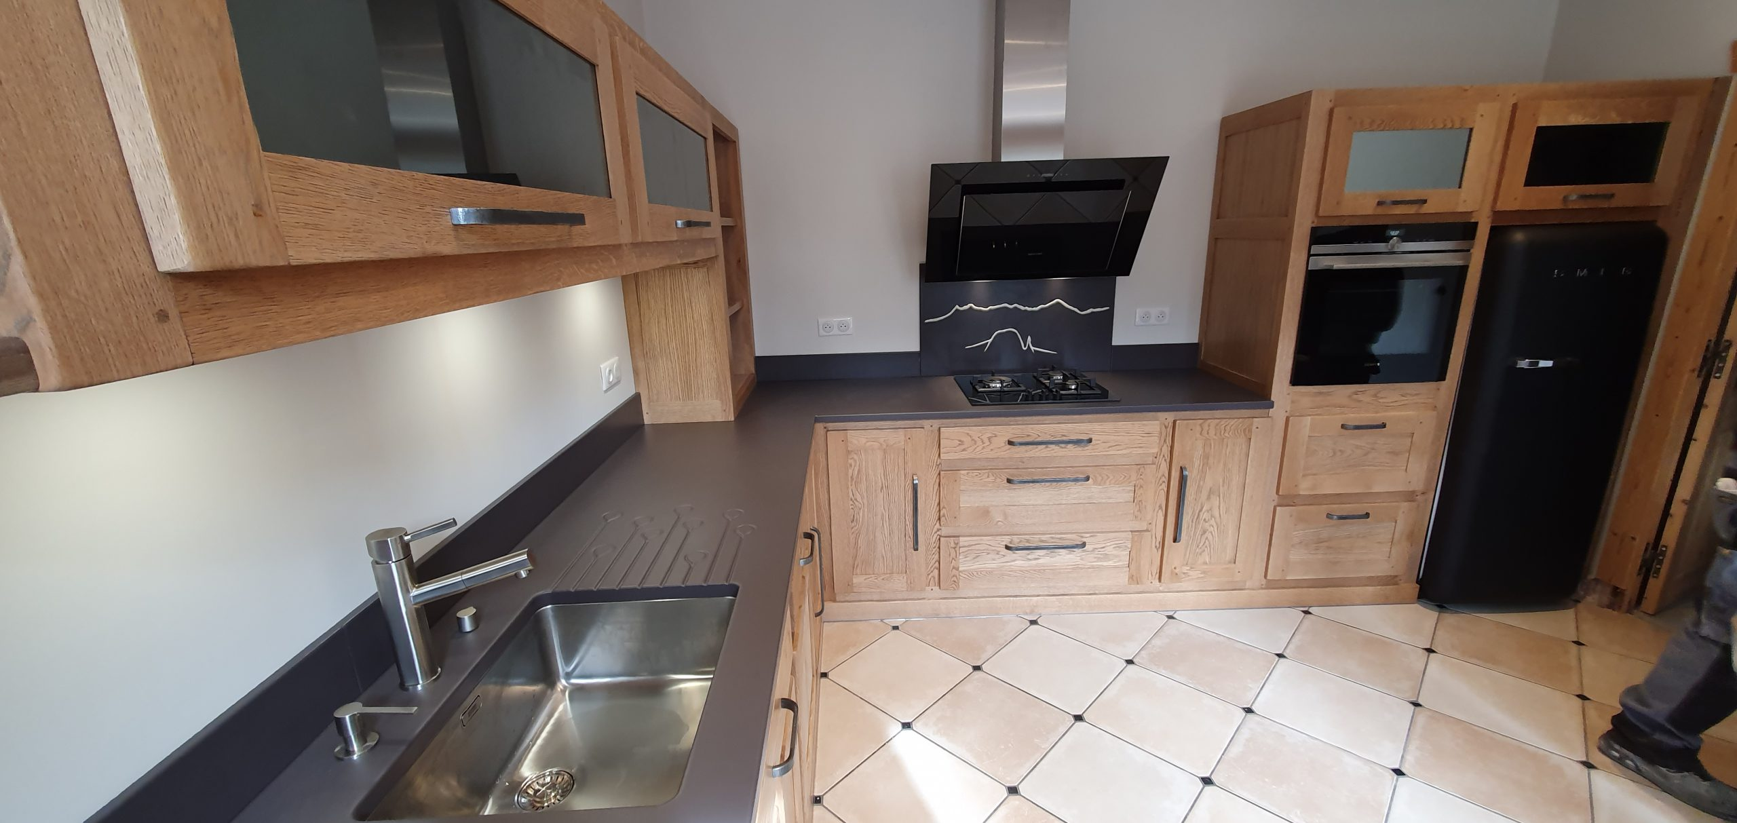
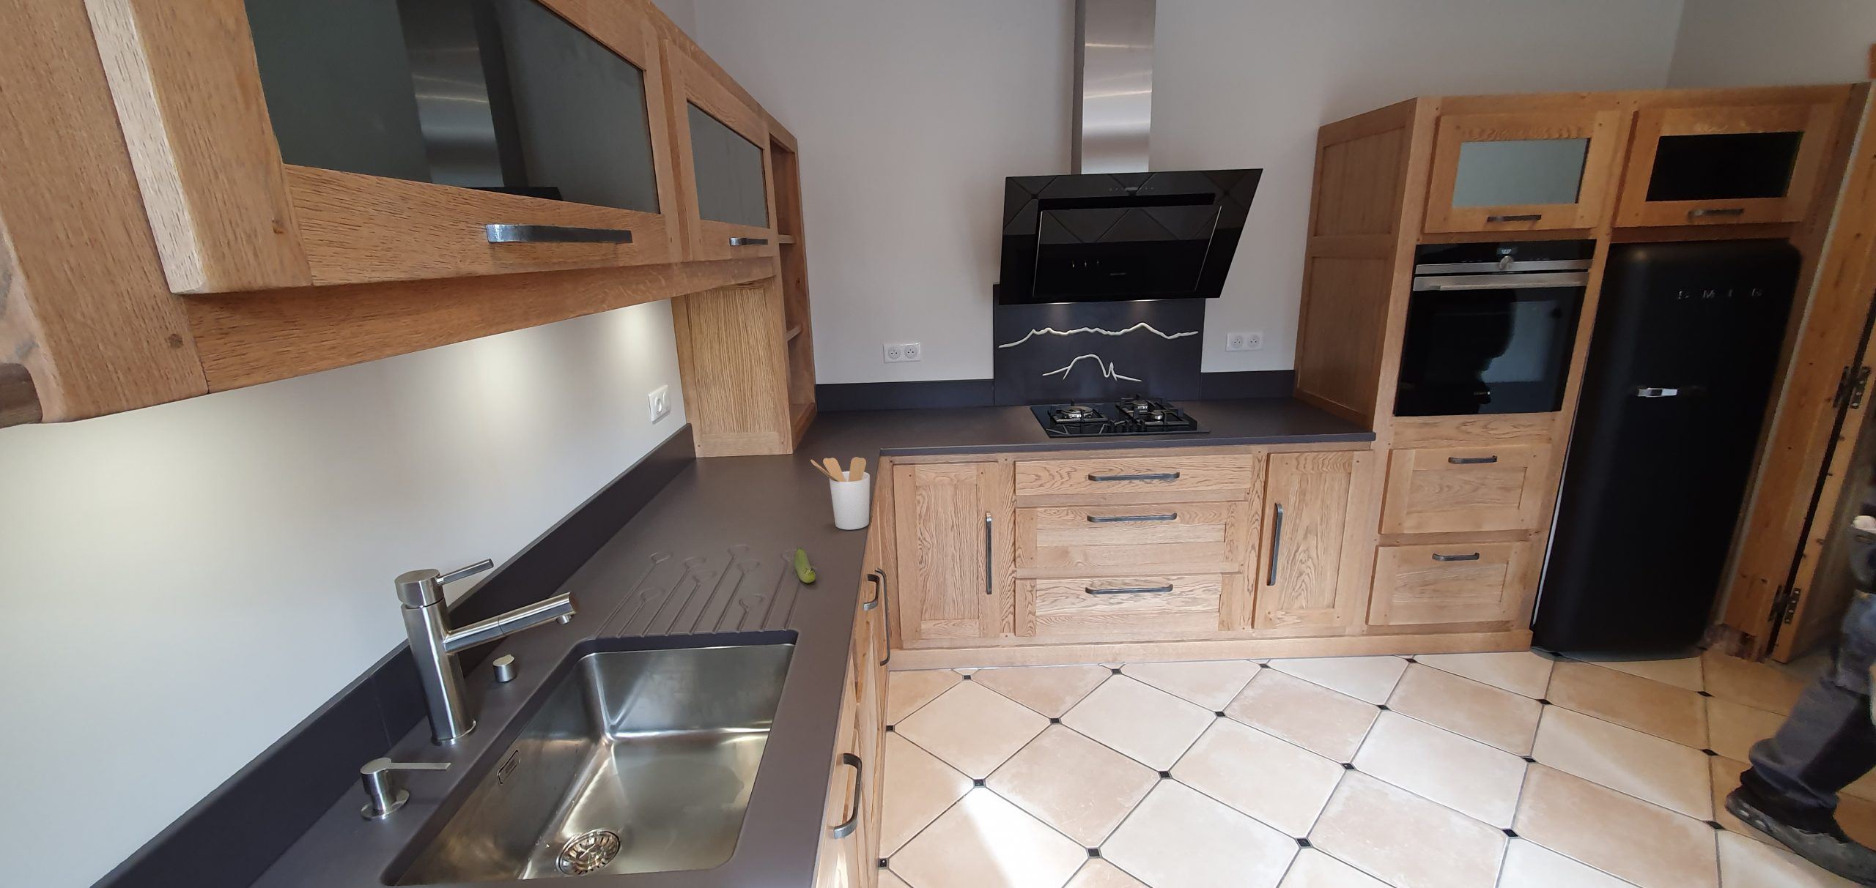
+ banana (803, 565)
+ utensil holder (841, 490)
